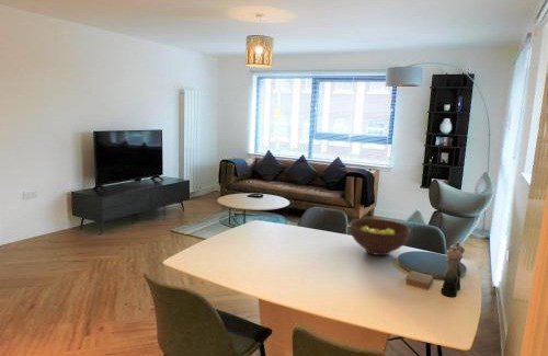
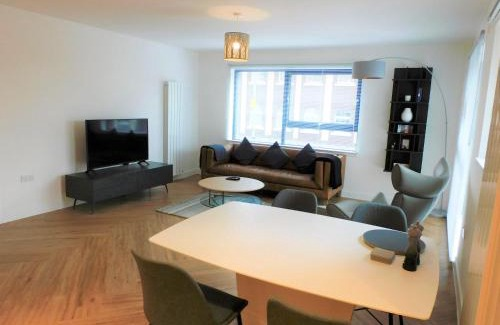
- fruit bowl (378, 239)
